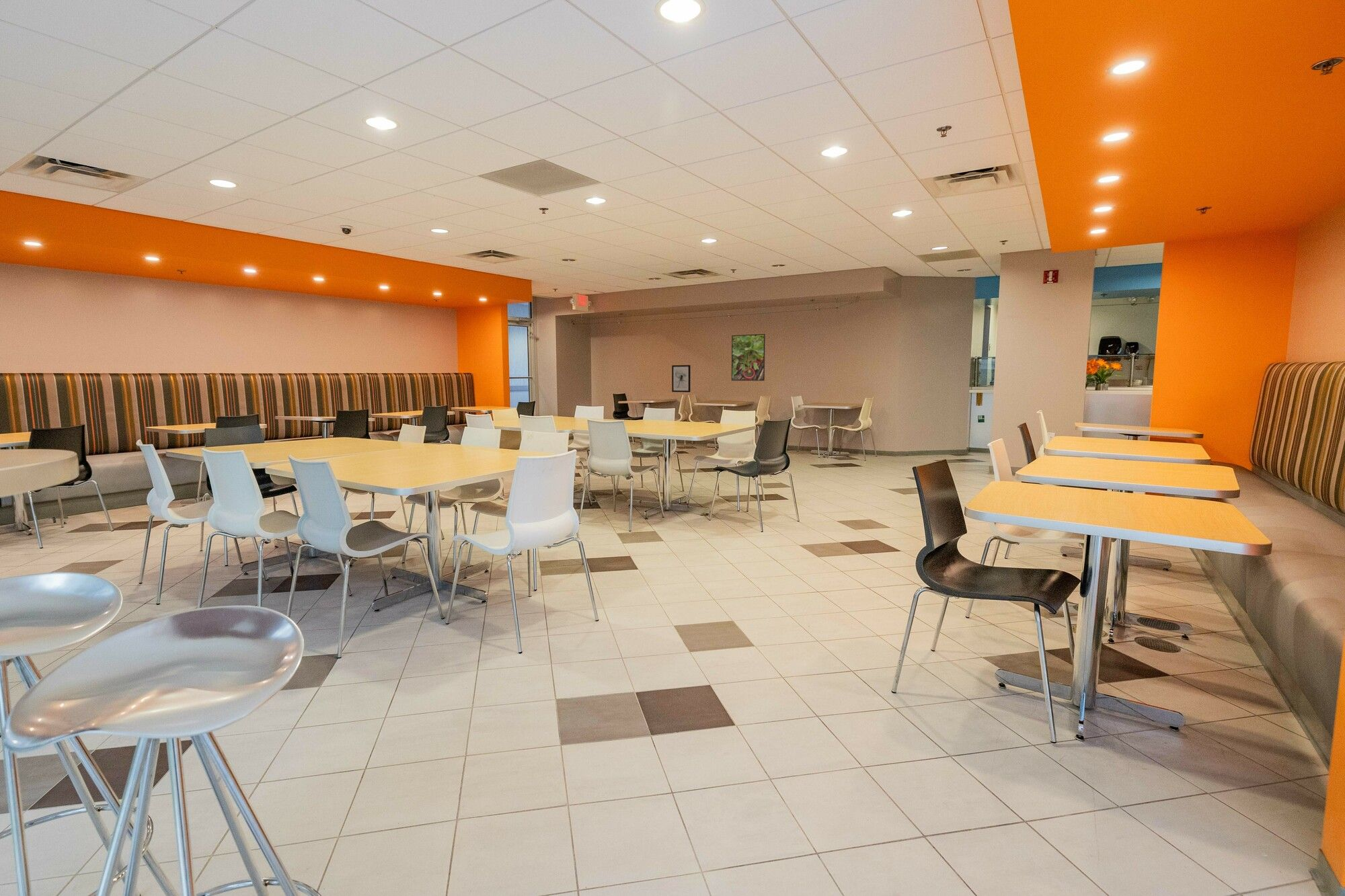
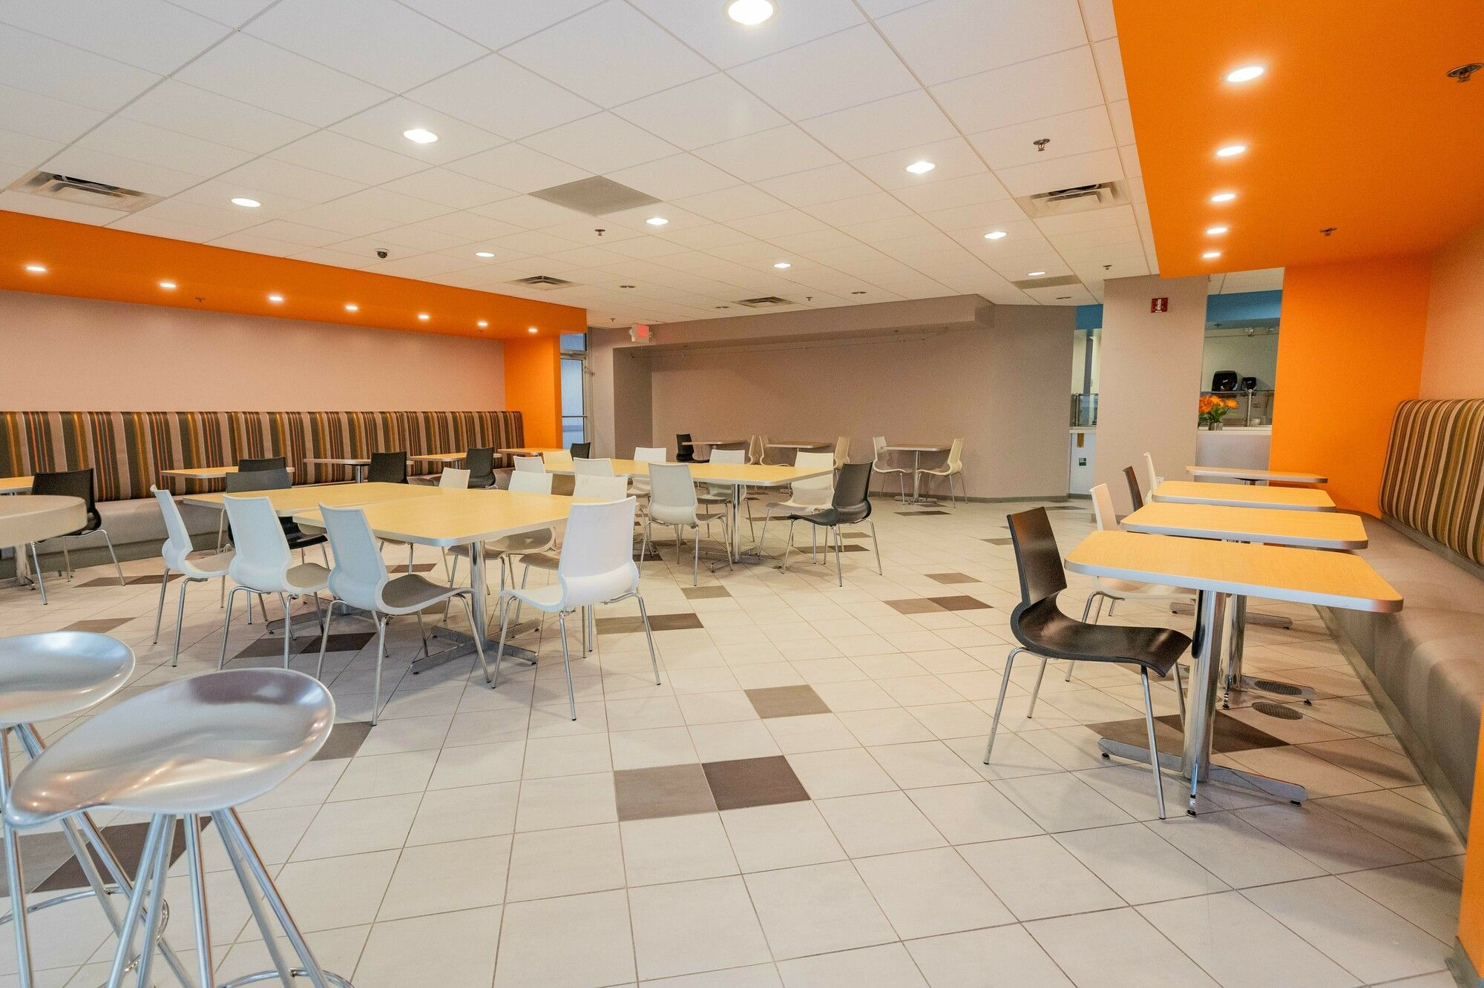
- wall art (681, 378)
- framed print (748, 358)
